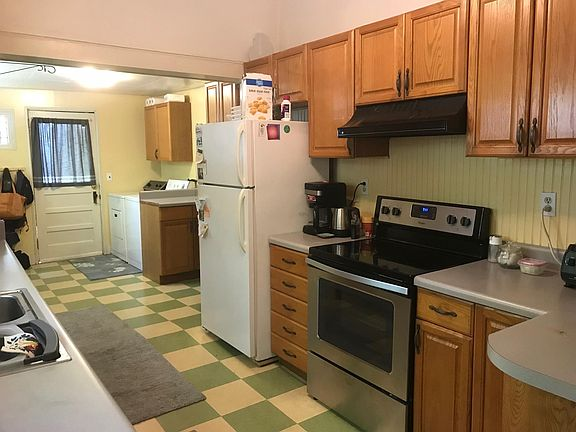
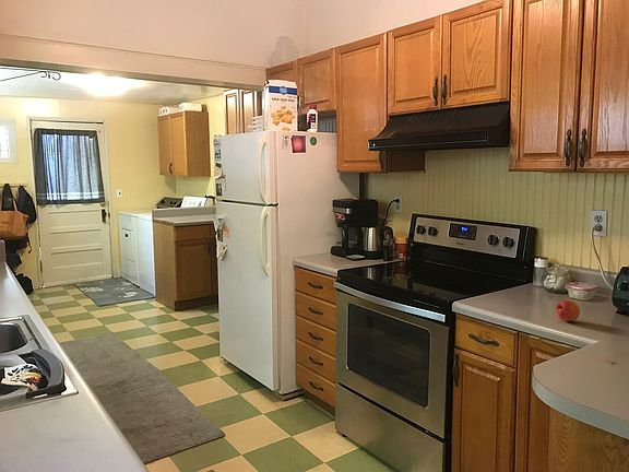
+ fruit (567, 309)
